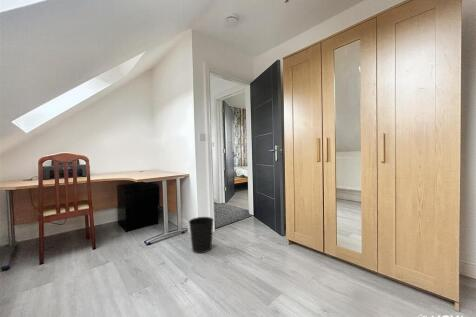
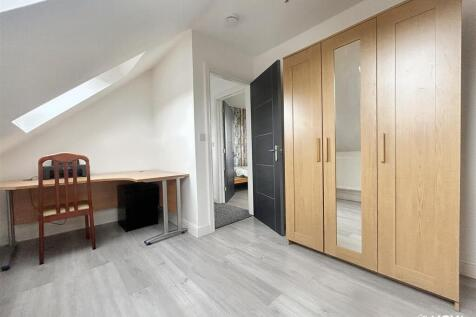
- wastebasket (201, 234)
